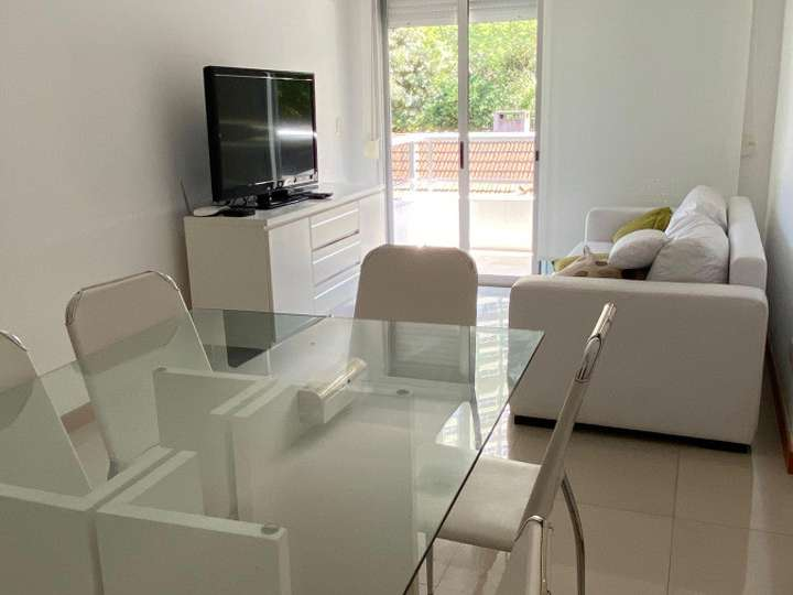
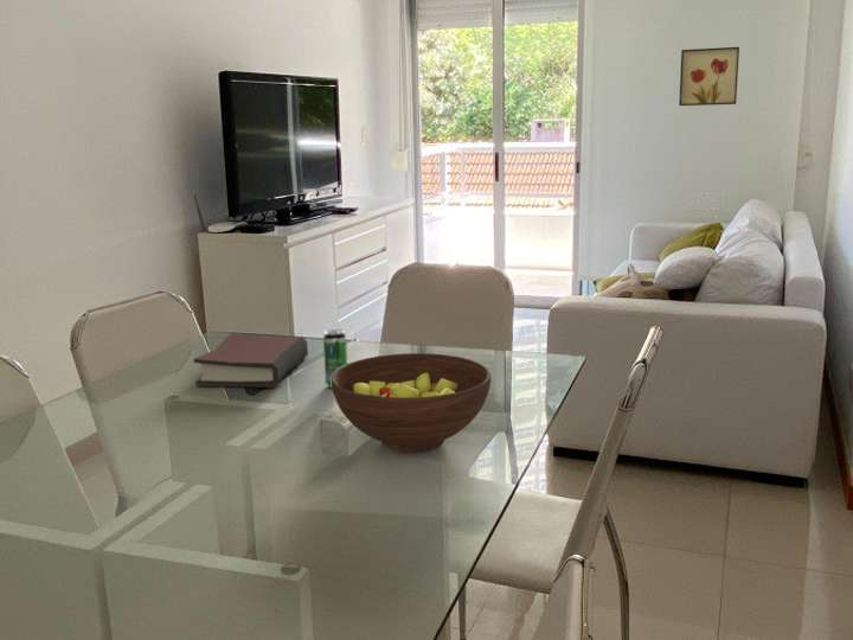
+ hardback book (254, 358)
+ wall art (708, 76)
+ beverage can (335, 358)
+ fruit bowl (411, 408)
